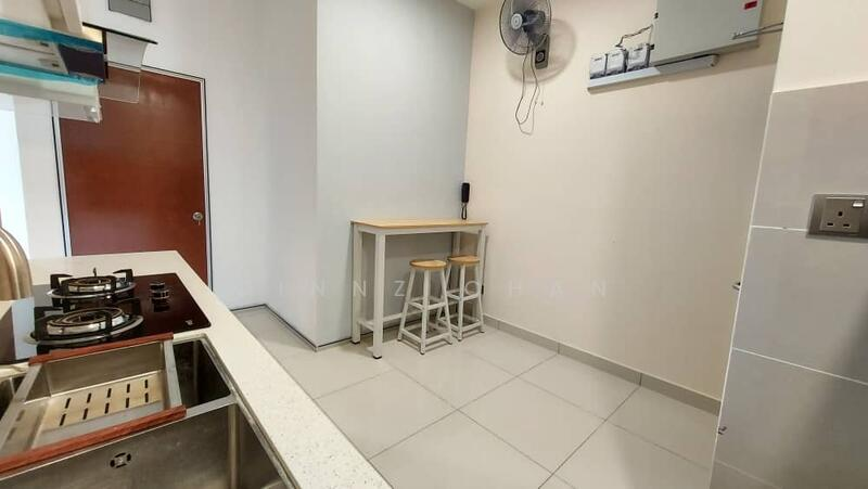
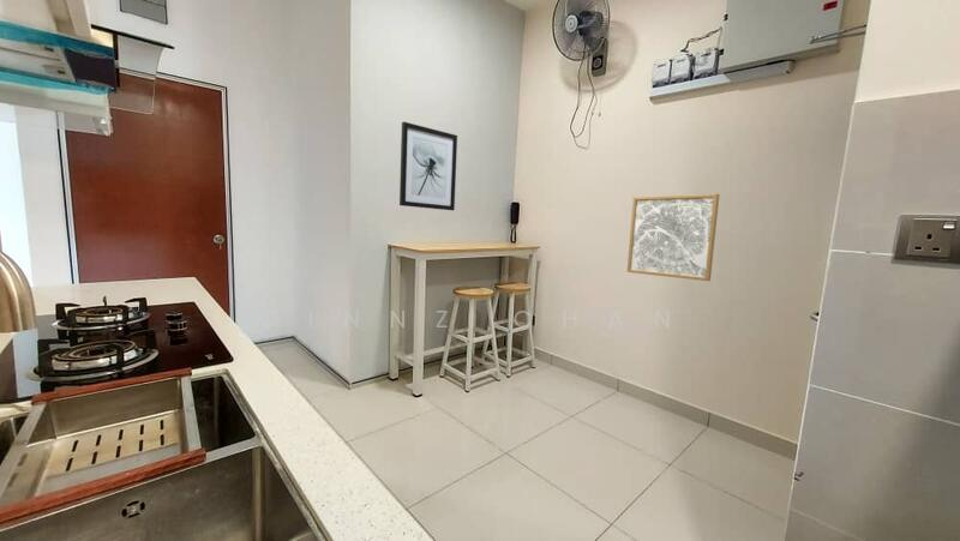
+ wall art (668, 236)
+ wall art (430, 168)
